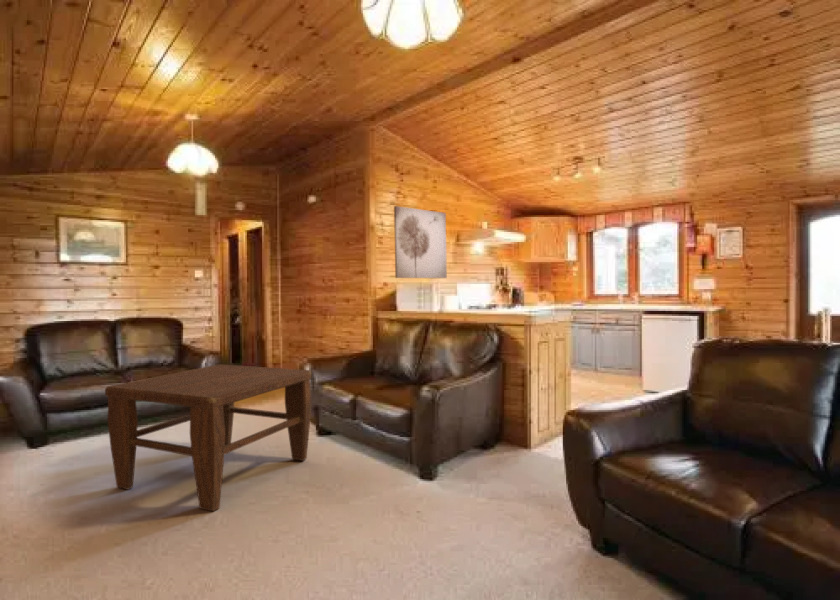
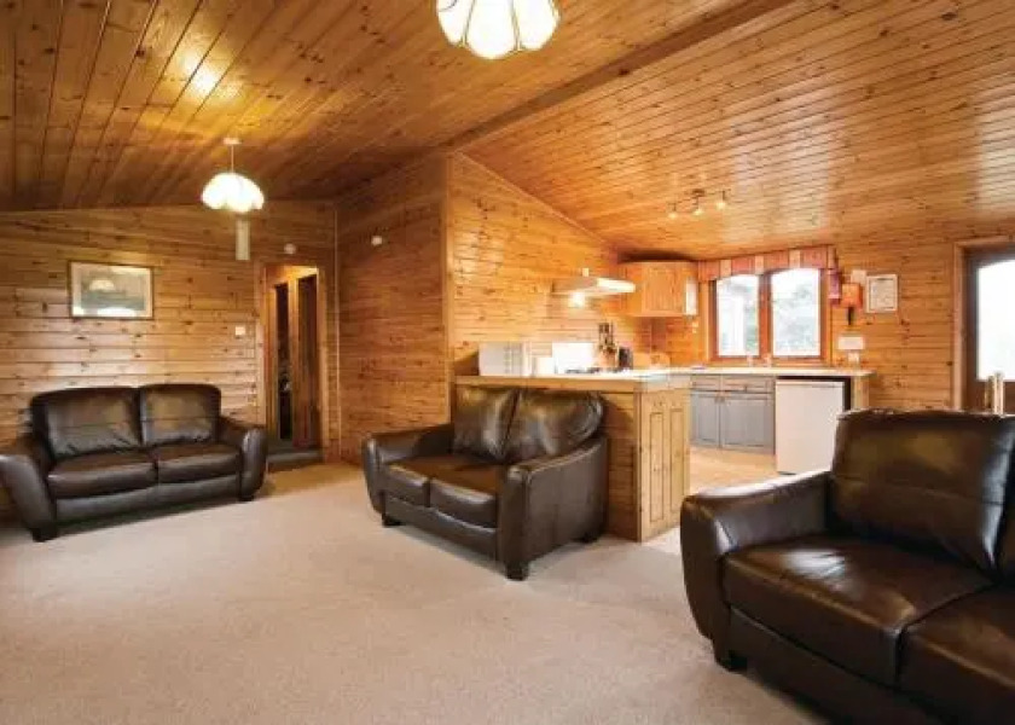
- coffee table (217, 425)
- wall art (421, 244)
